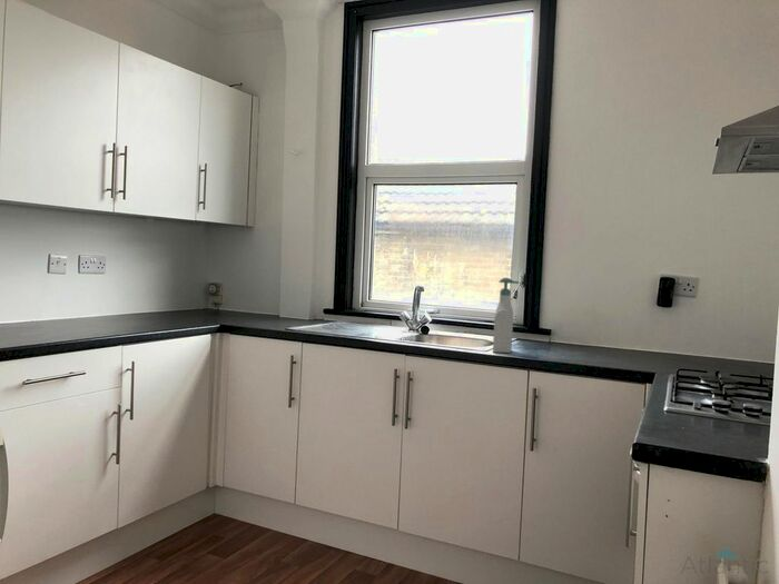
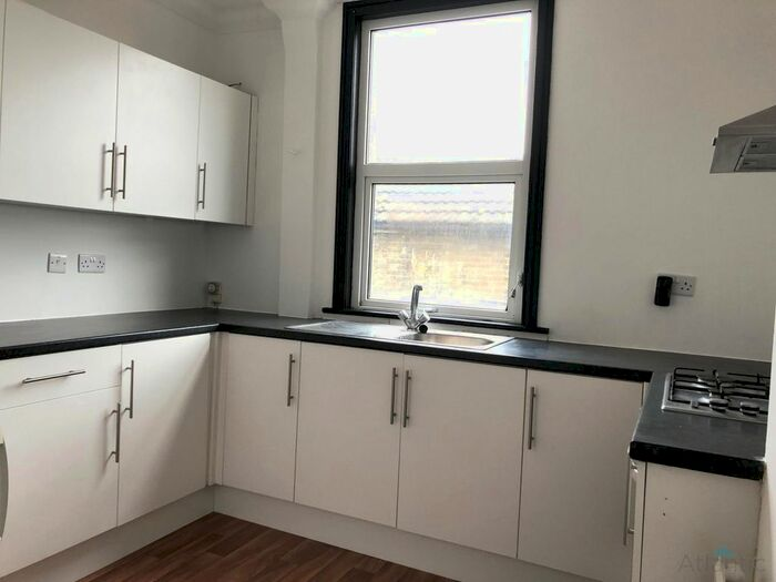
- soap bottle (506, 314)
